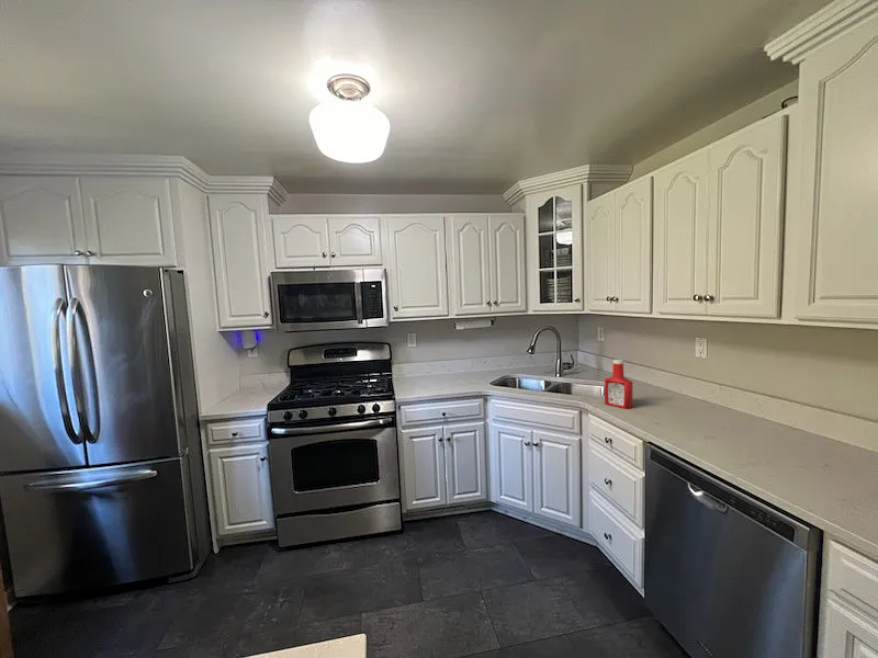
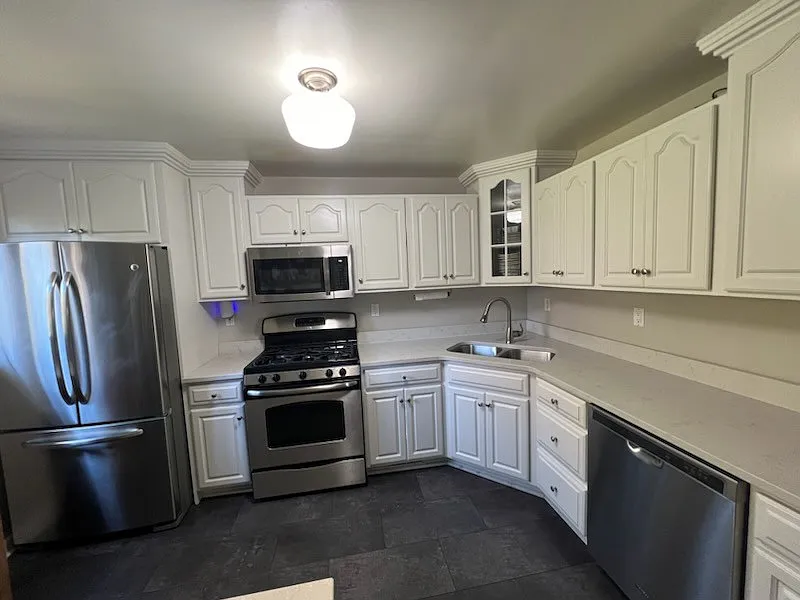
- soap bottle (618, 383)
